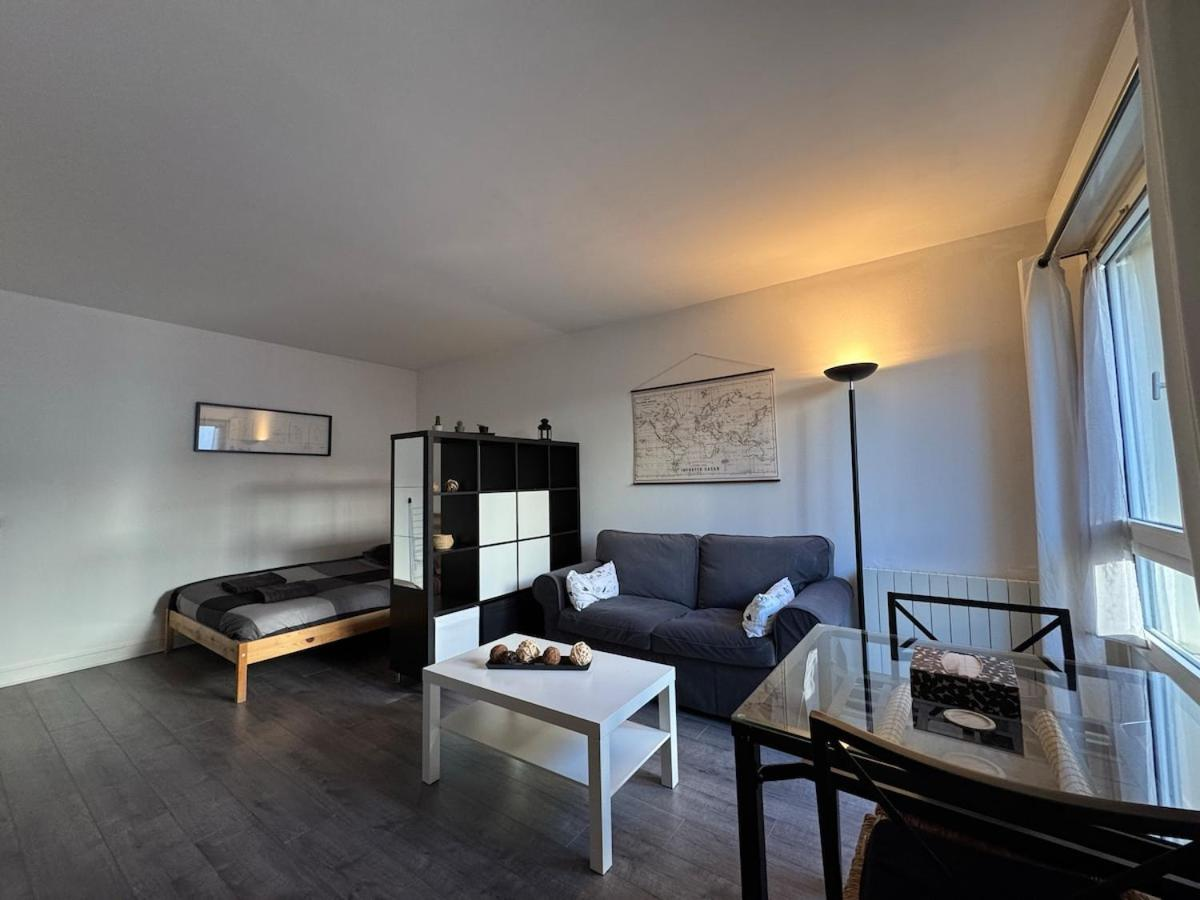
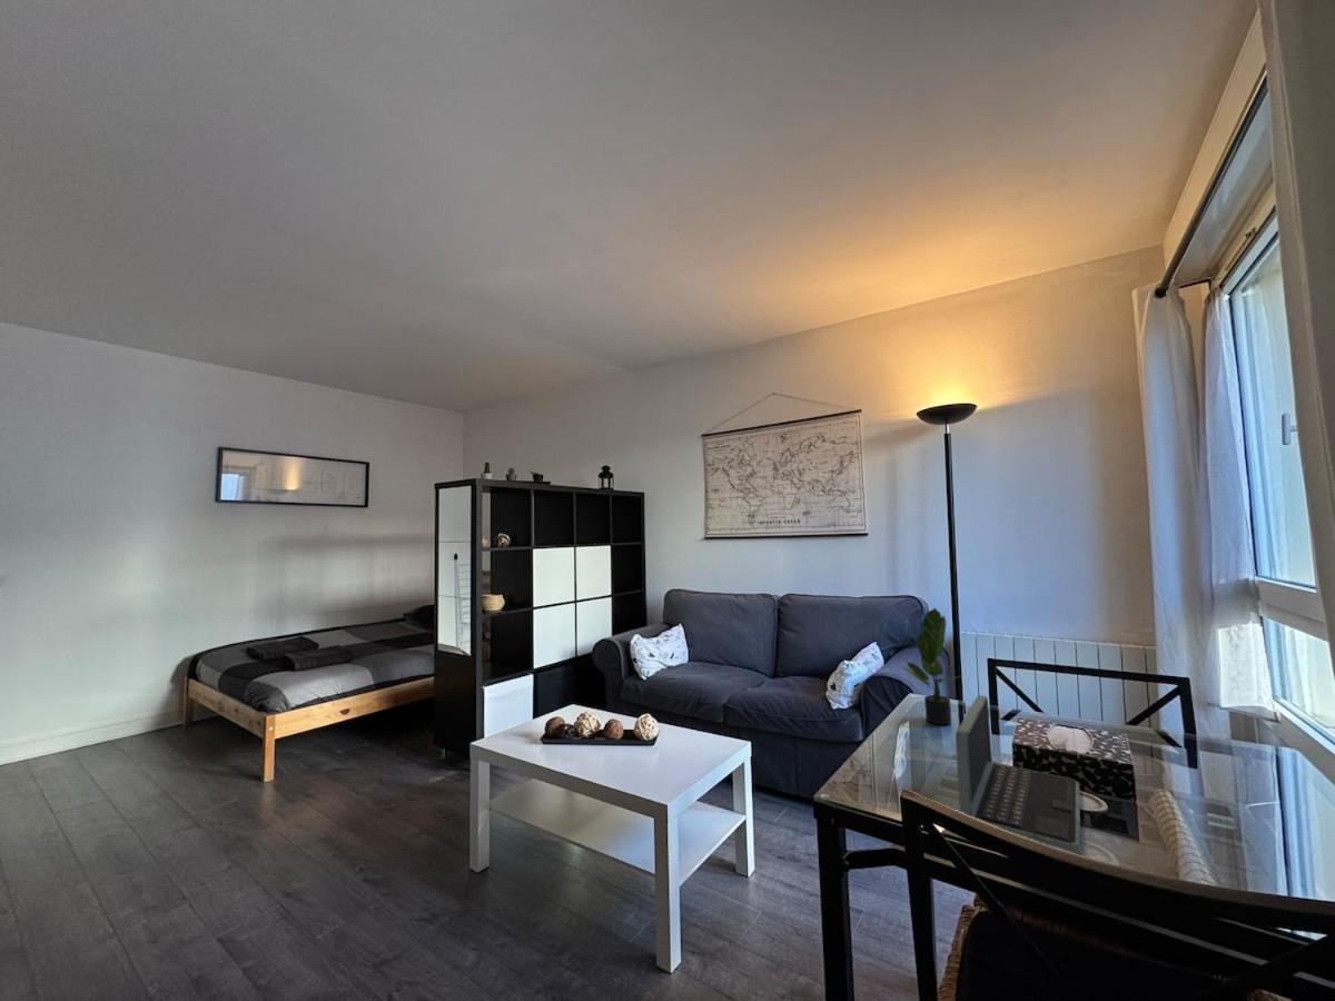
+ laptop (1007, 765)
+ potted plant (931, 663)
